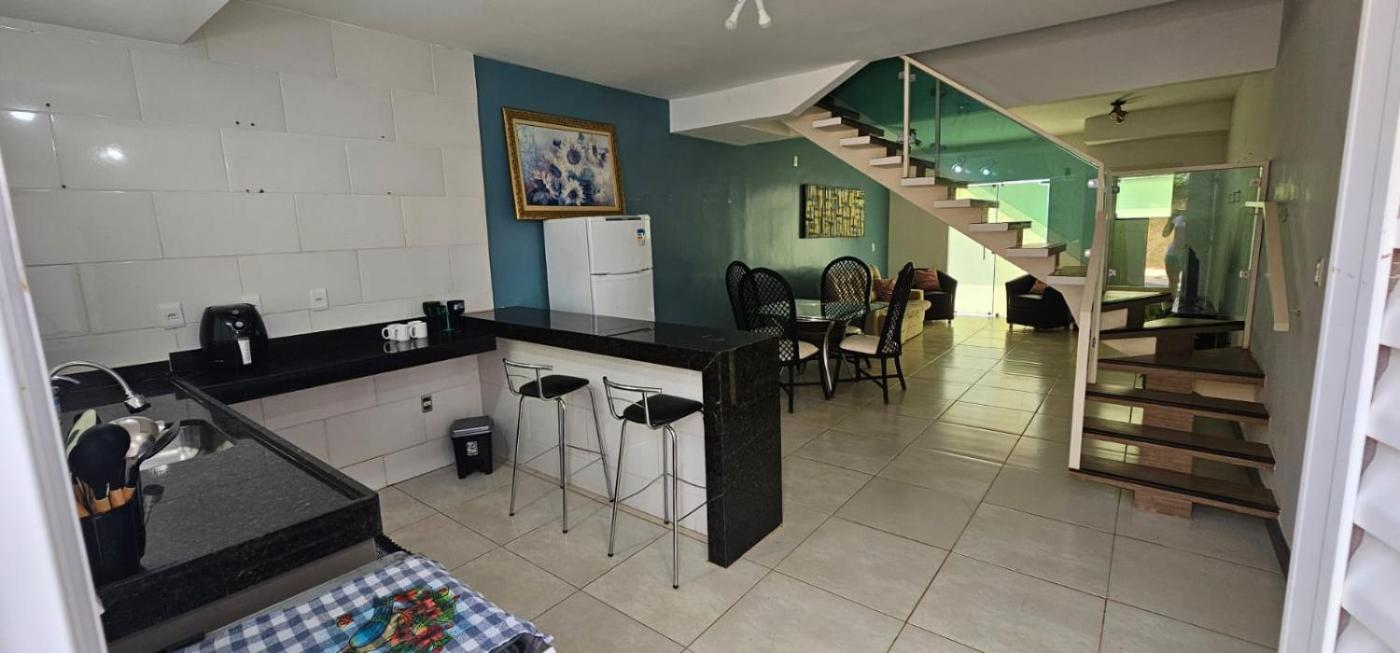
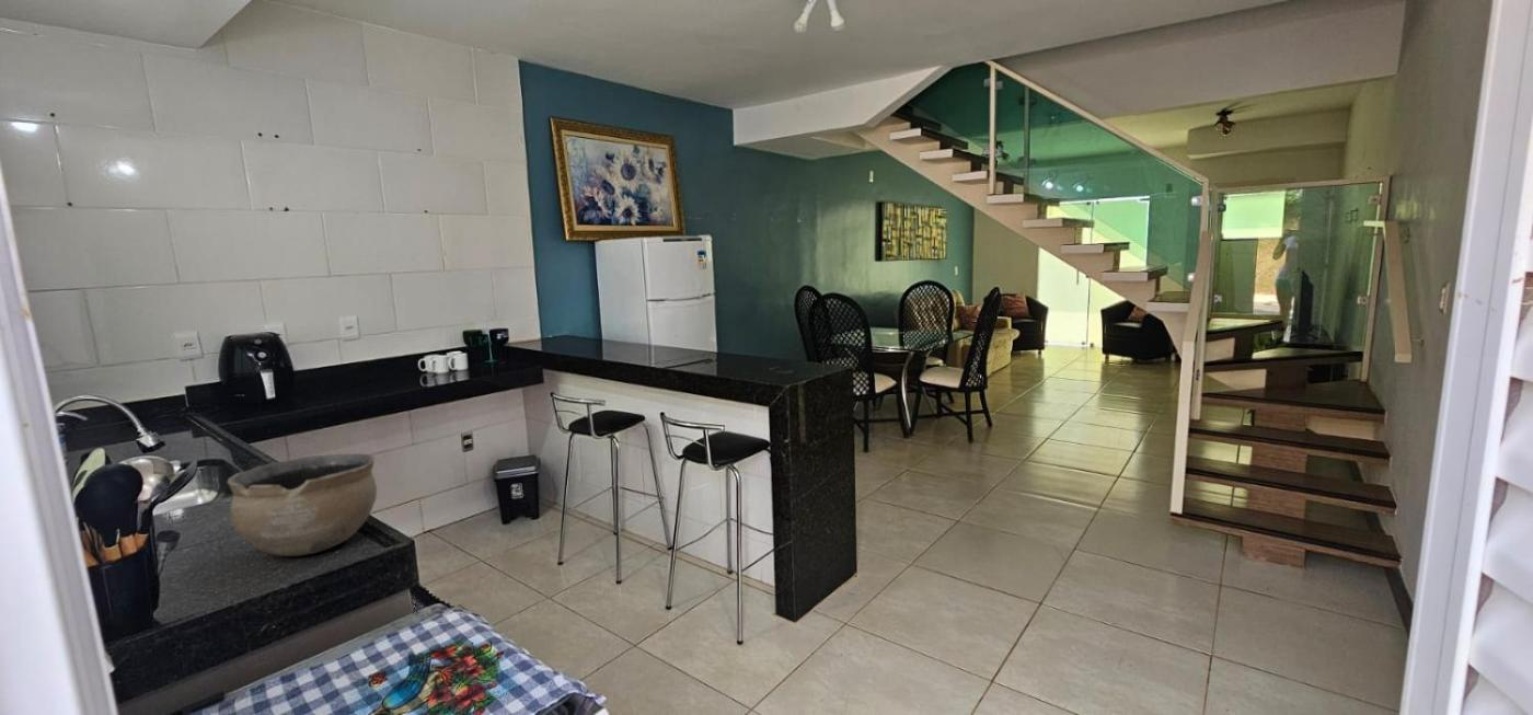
+ ceramic bowl (308, 506)
